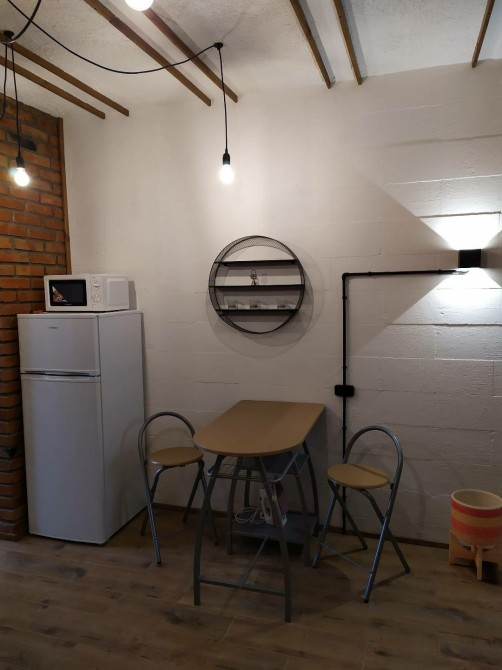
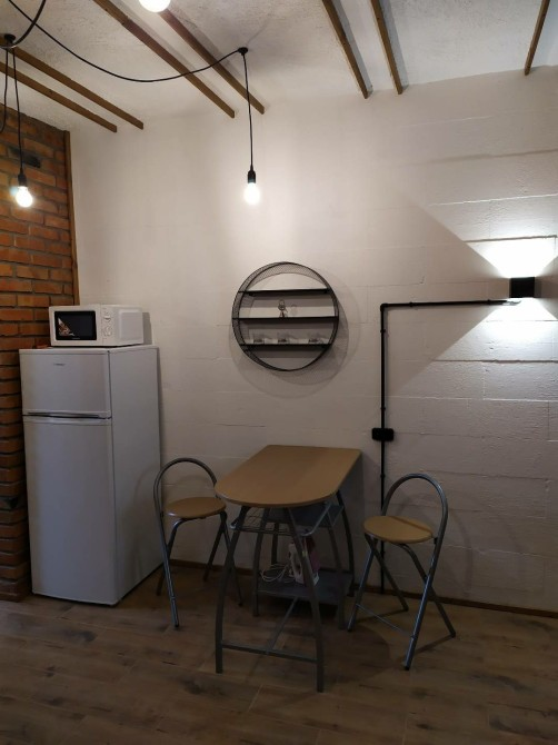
- planter (476, 532)
